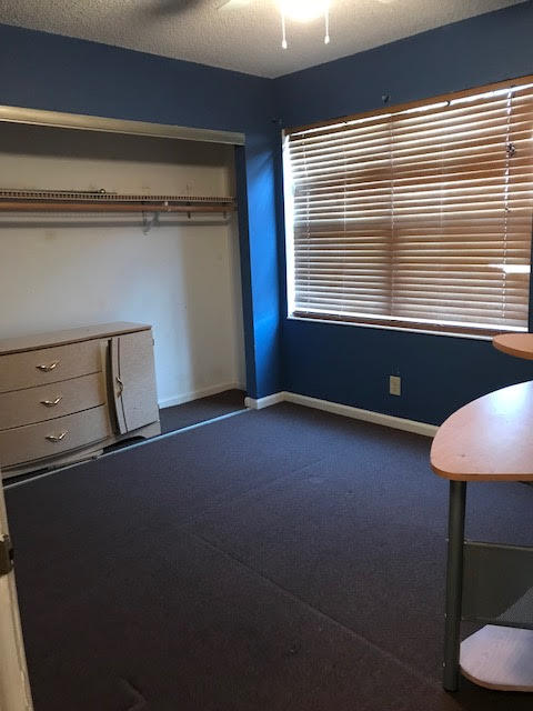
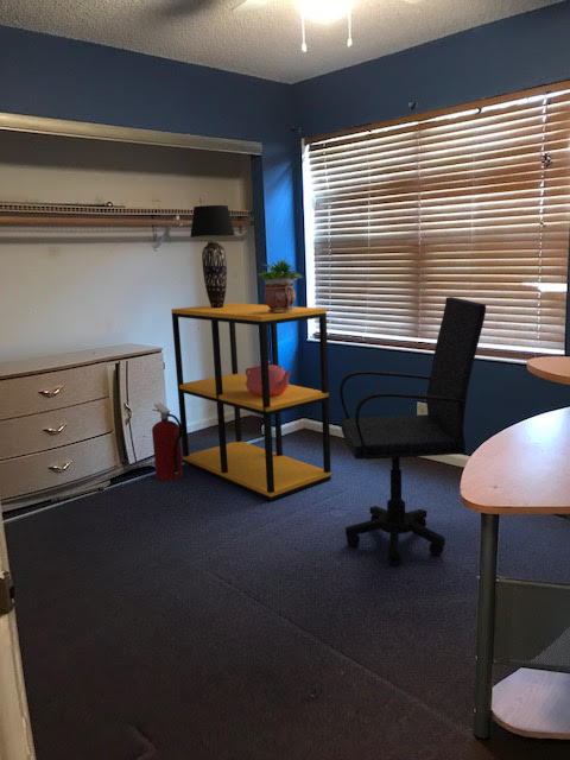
+ potted plant (278, 284)
+ table lamp (214, 256)
+ fire extinguisher (169, 442)
+ office chair (403, 428)
+ shelving unit (248, 392)
